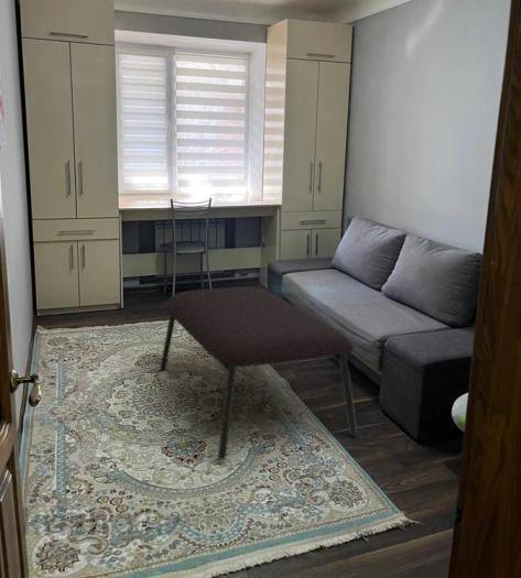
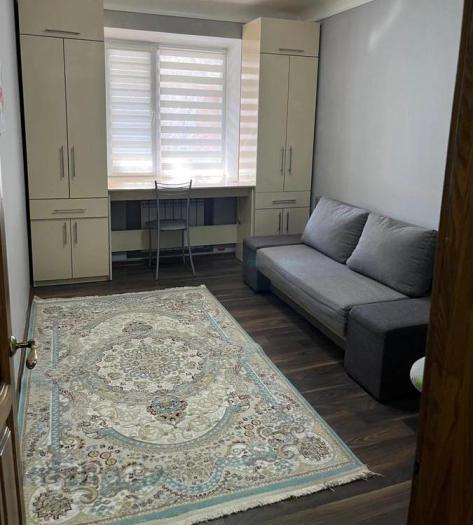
- coffee table (248, 353)
